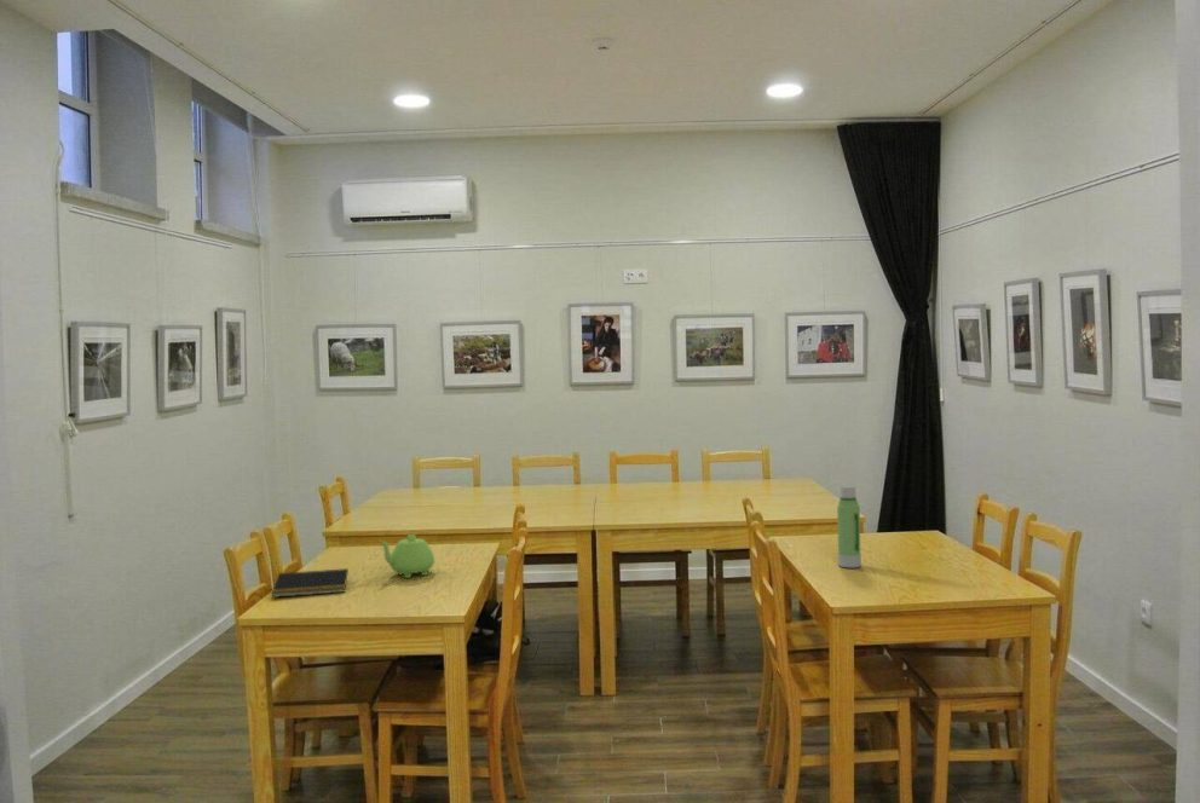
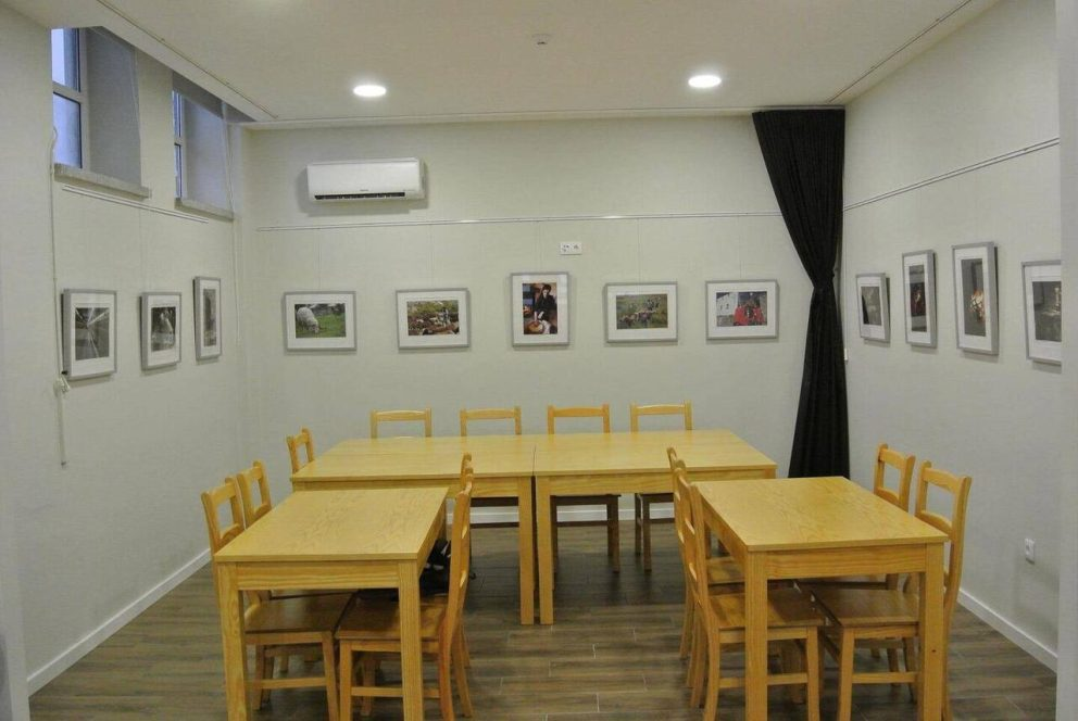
- teapot (404, 554)
- notepad (311, 582)
- water bottle (848, 526)
